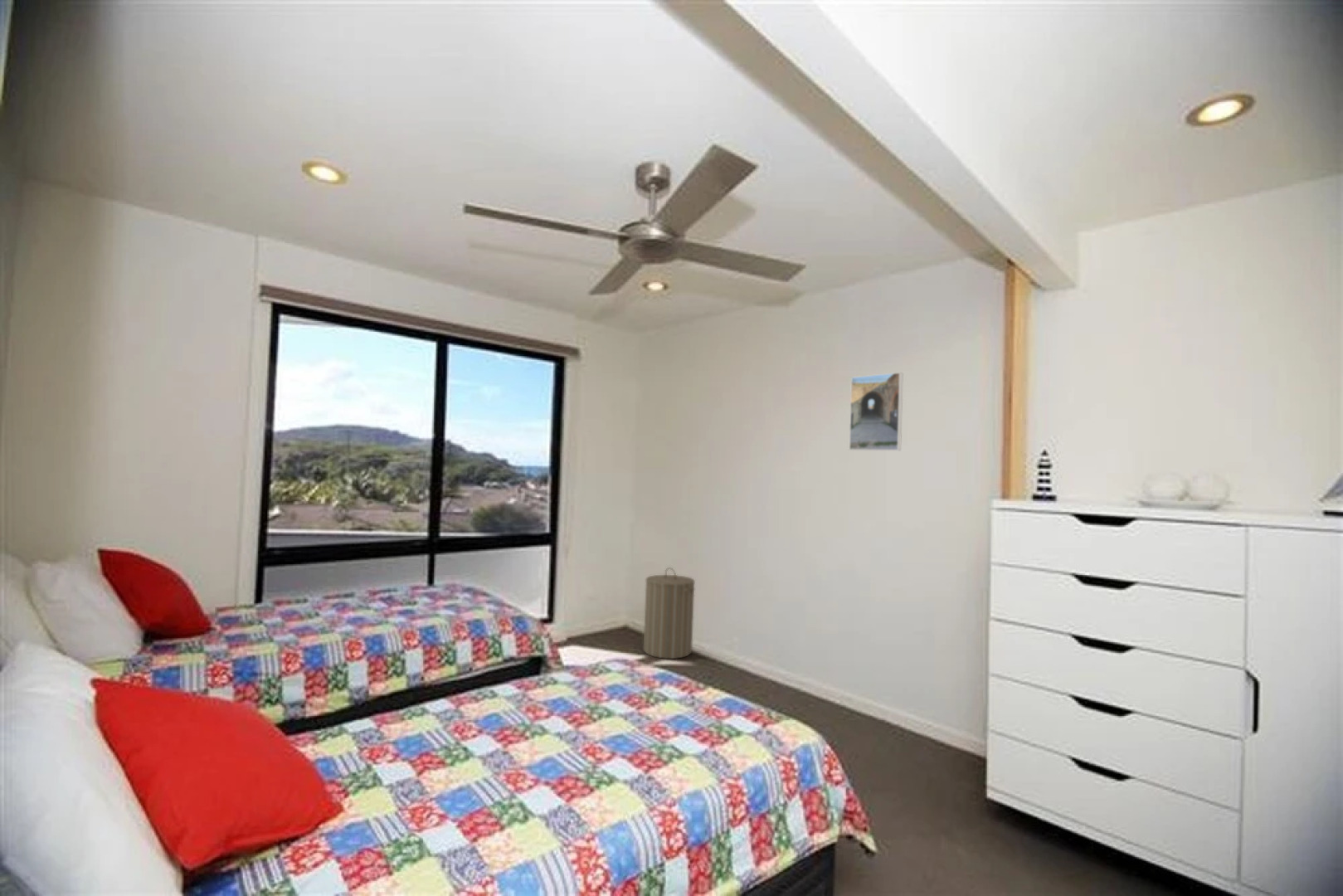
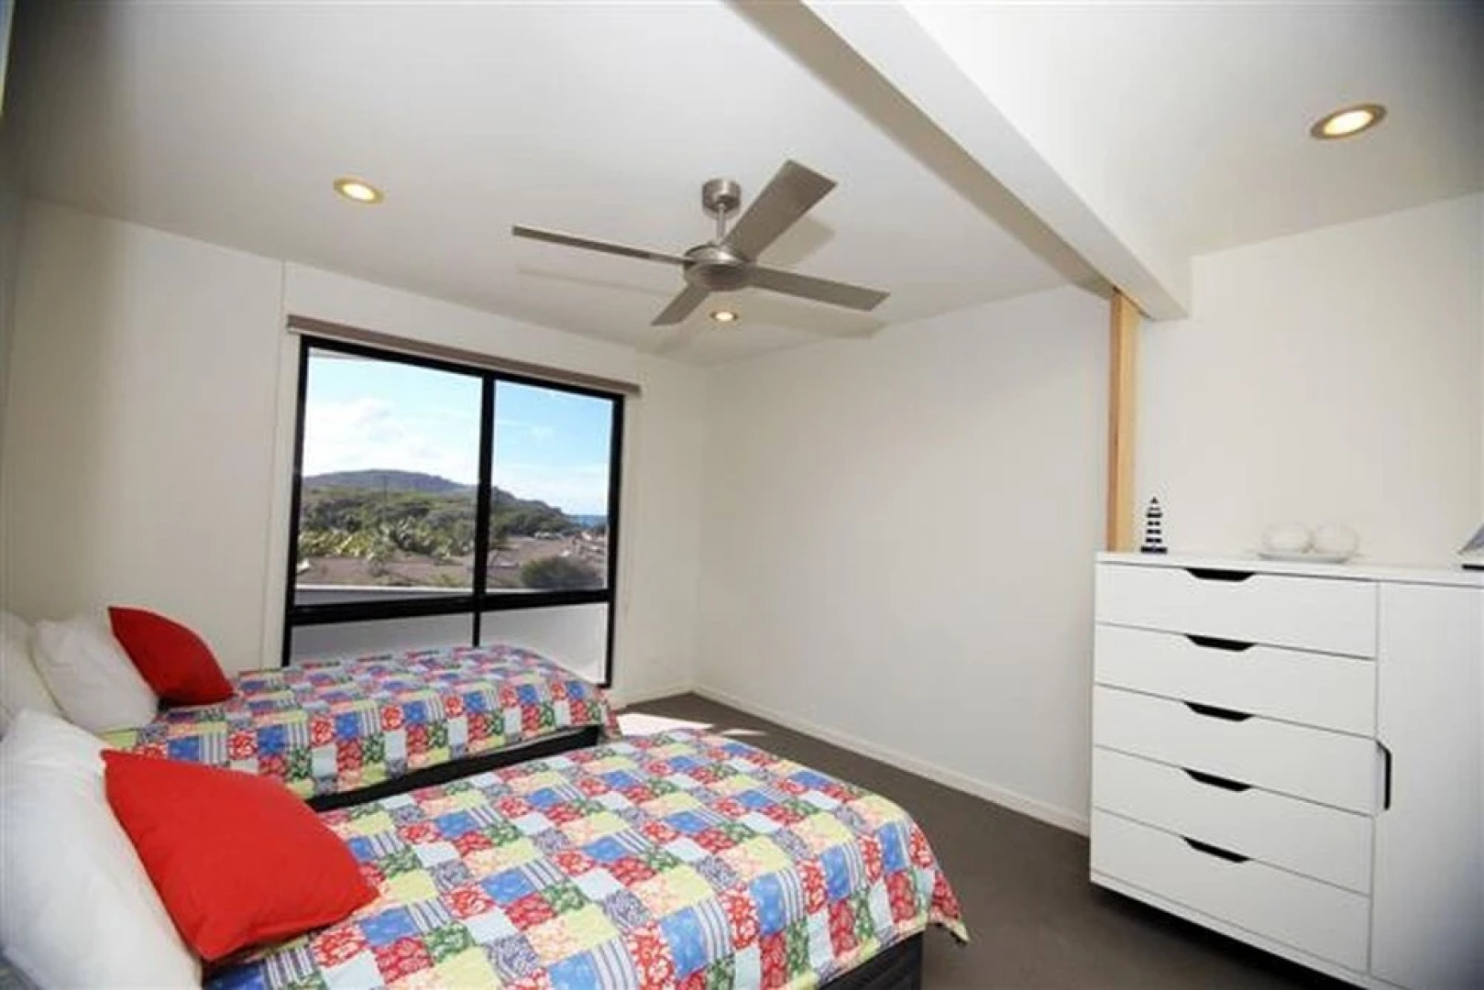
- laundry hamper (669, 609)
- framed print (875, 412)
